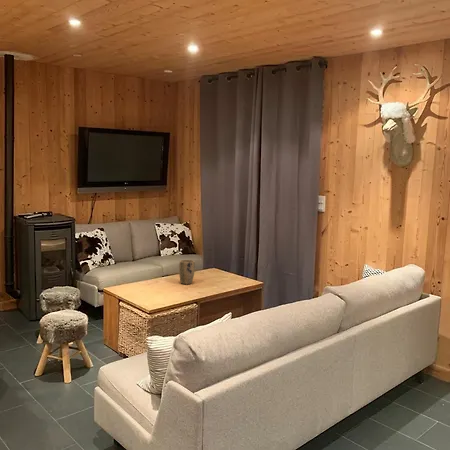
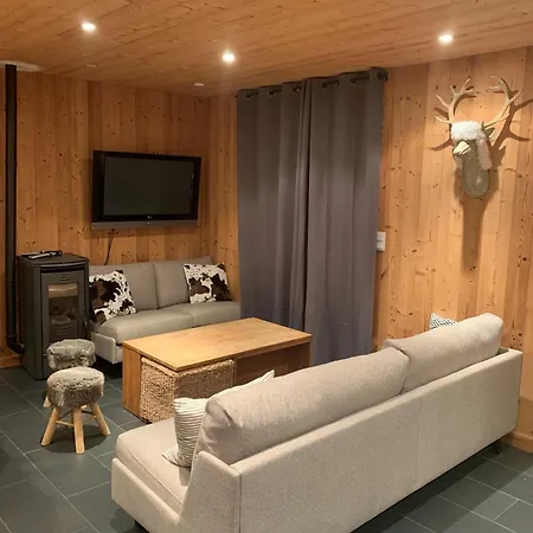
- plant pot (186, 272)
